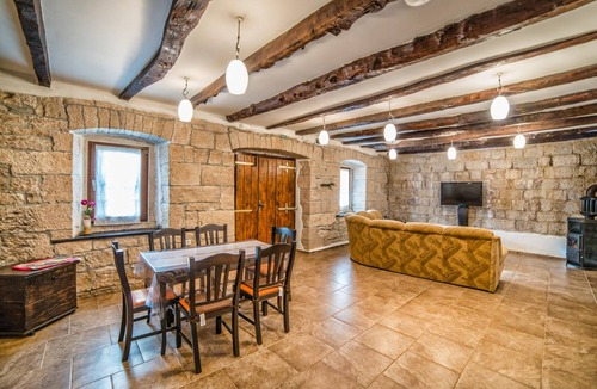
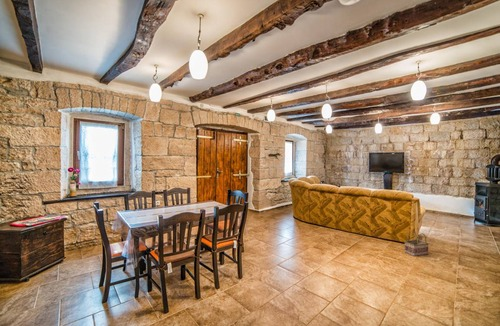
+ basket (416, 242)
